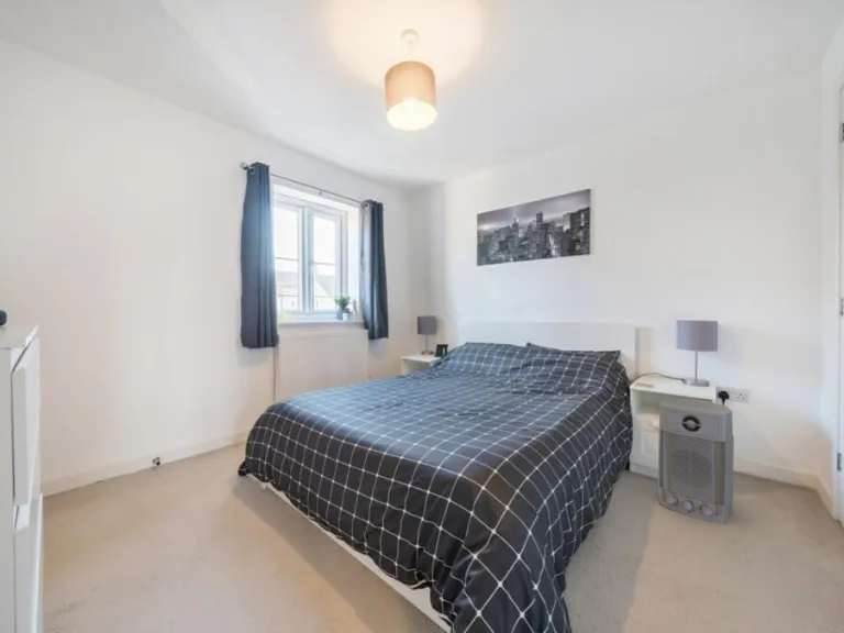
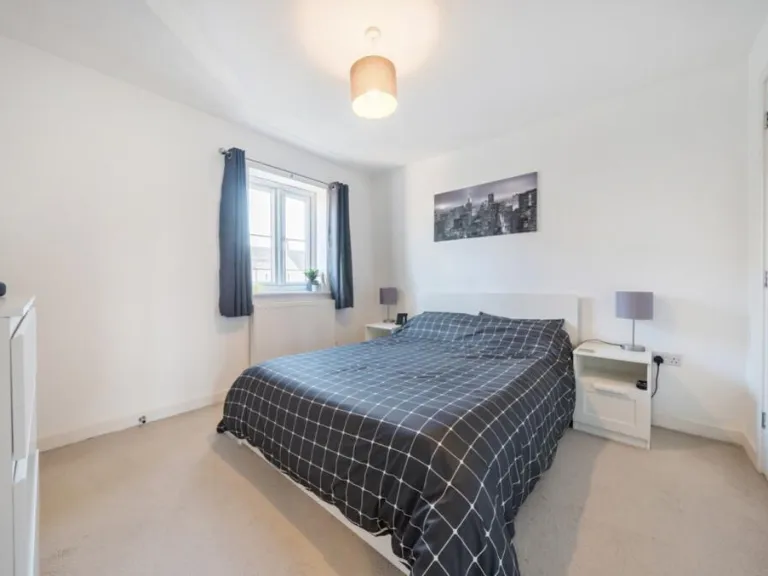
- air purifier (693, 453)
